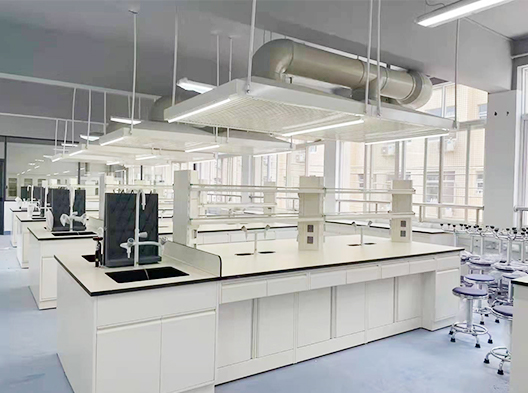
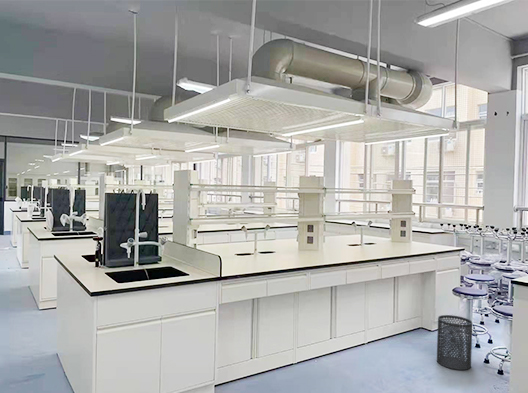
+ trash can (454, 341)
